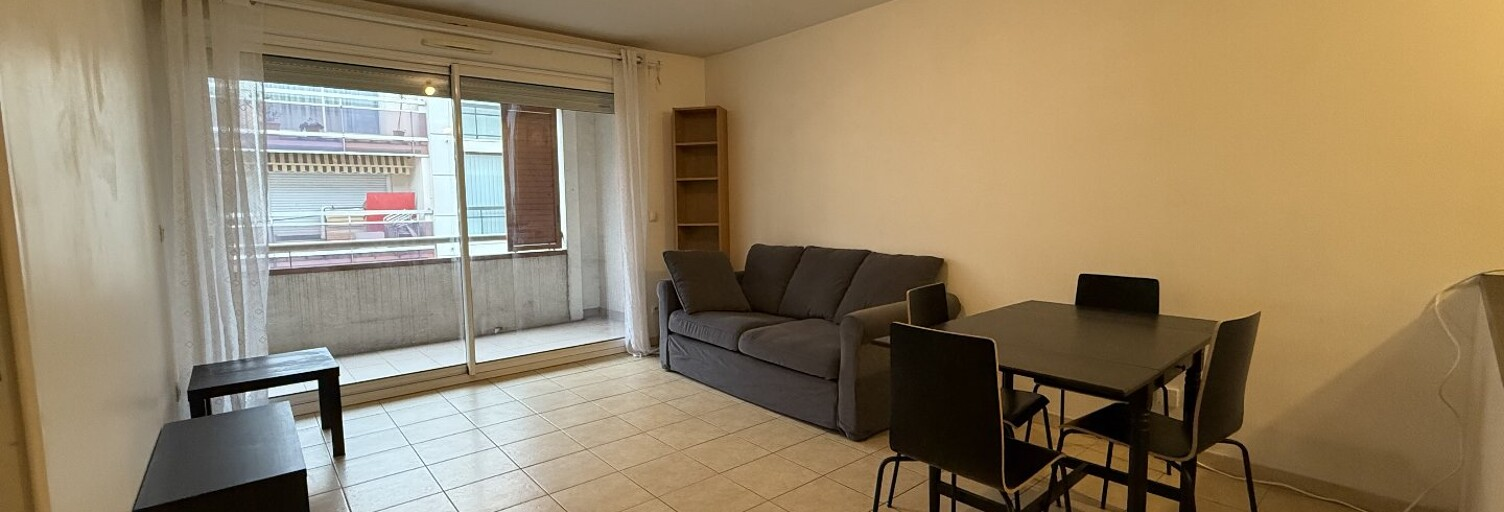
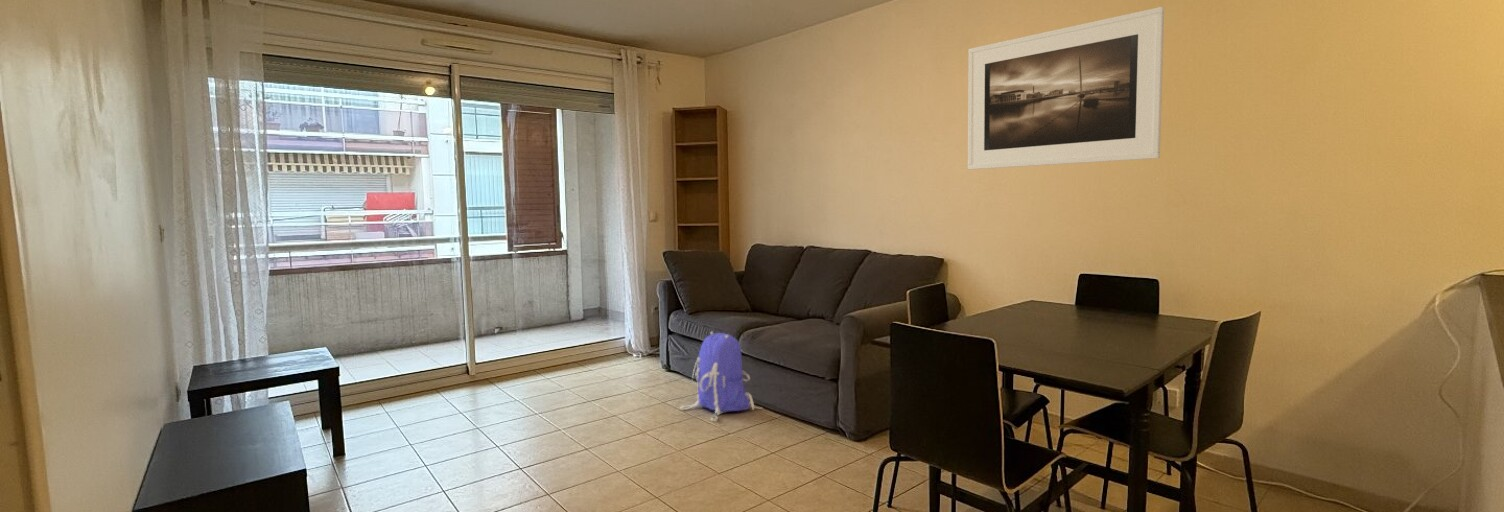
+ backpack (718, 371)
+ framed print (1054, 97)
